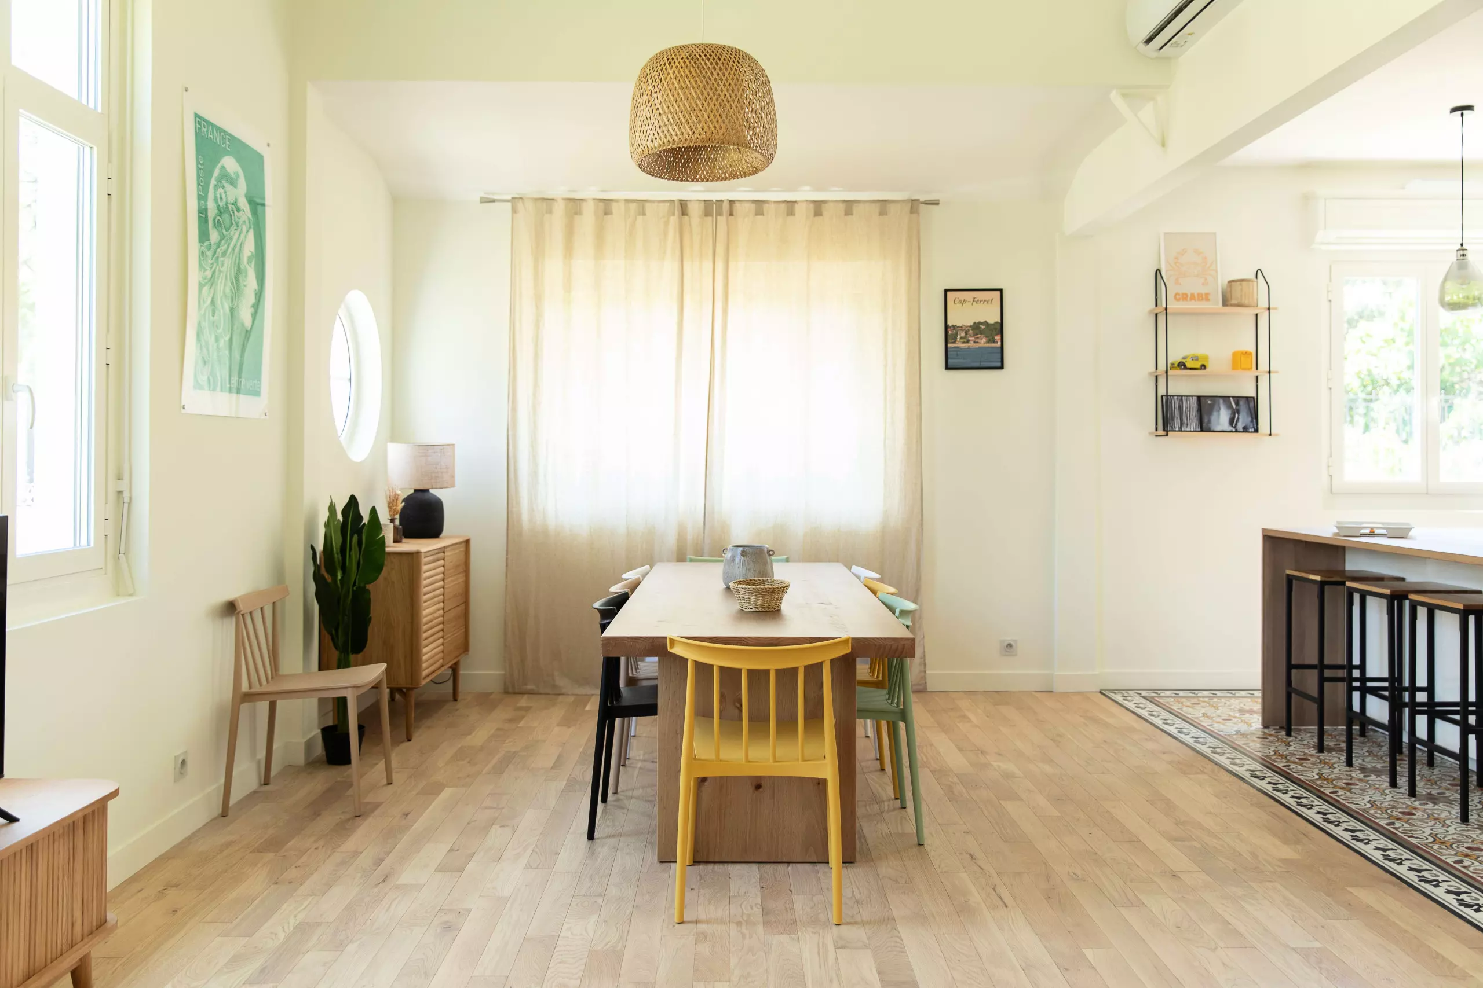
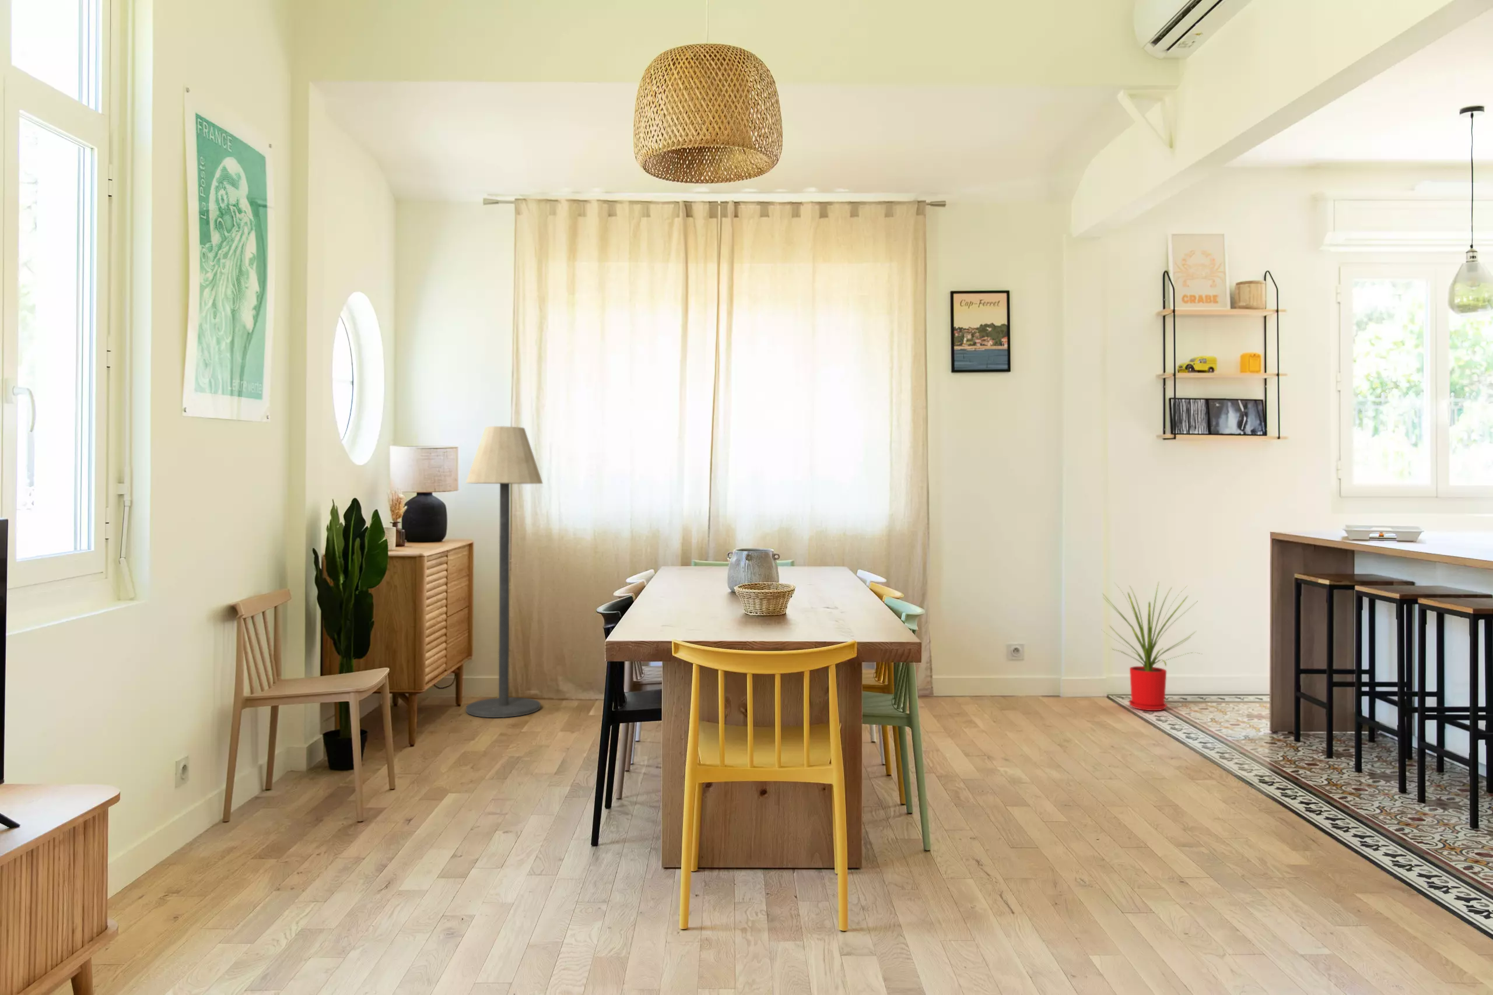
+ house plant (1148, 645)
+ floor lamp (504, 569)
